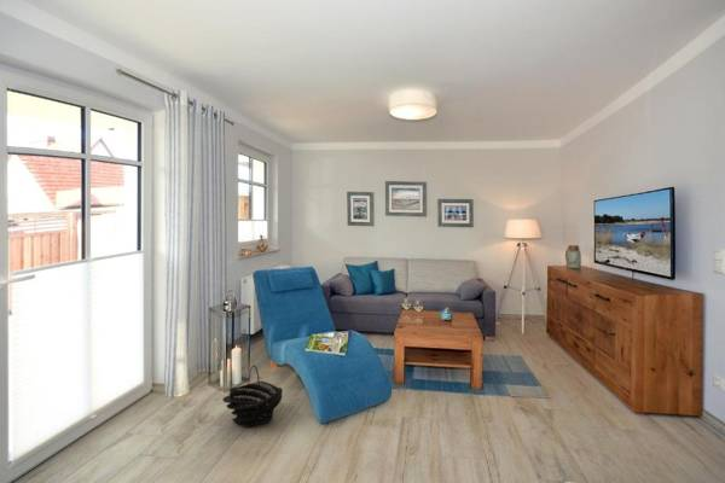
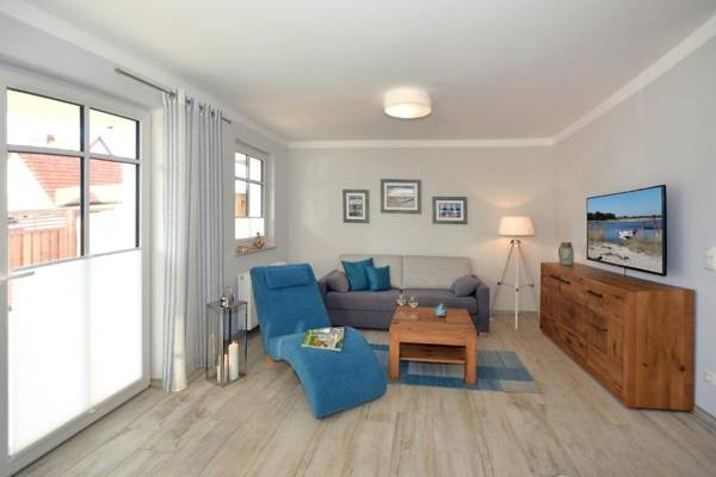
- basket (253, 391)
